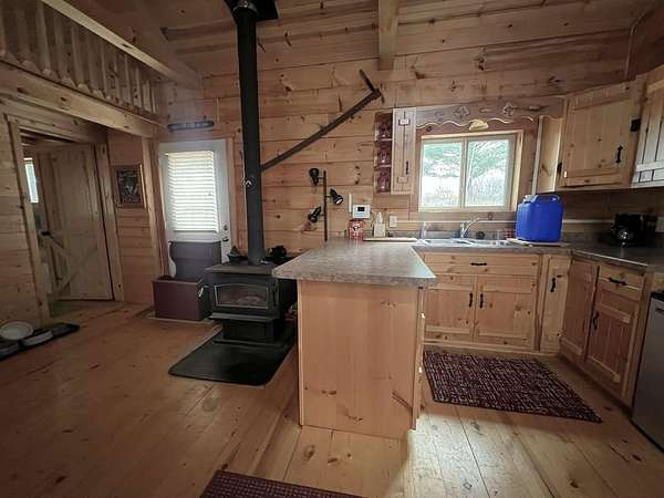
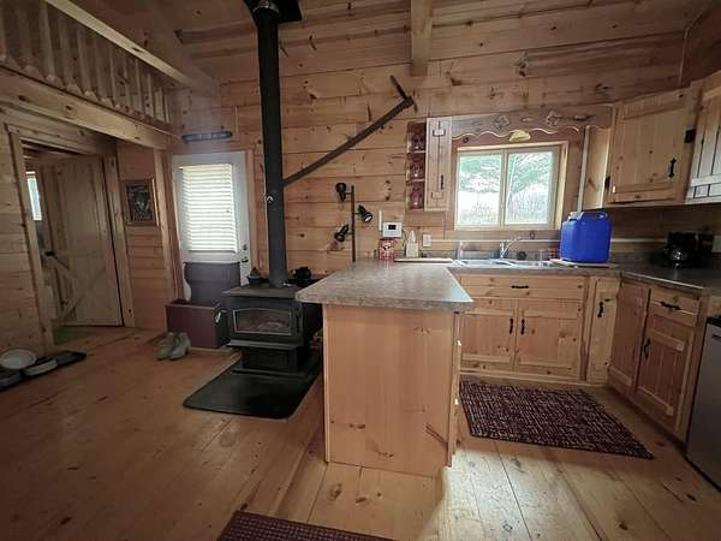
+ boots (174, 344)
